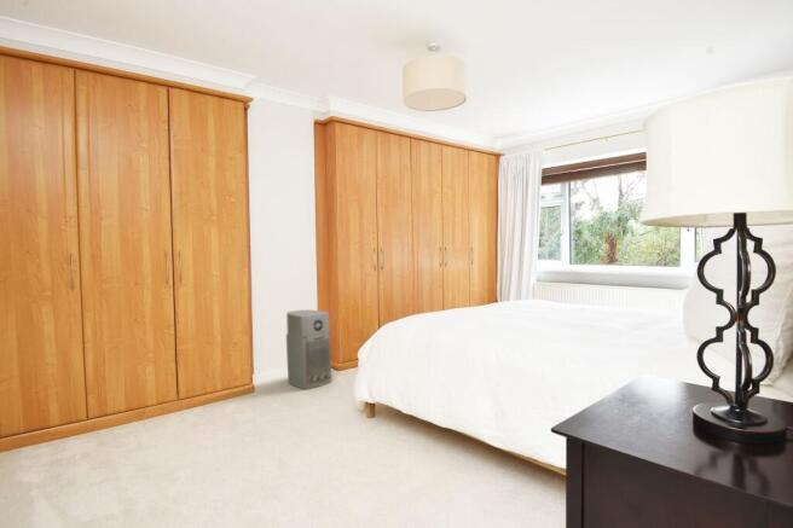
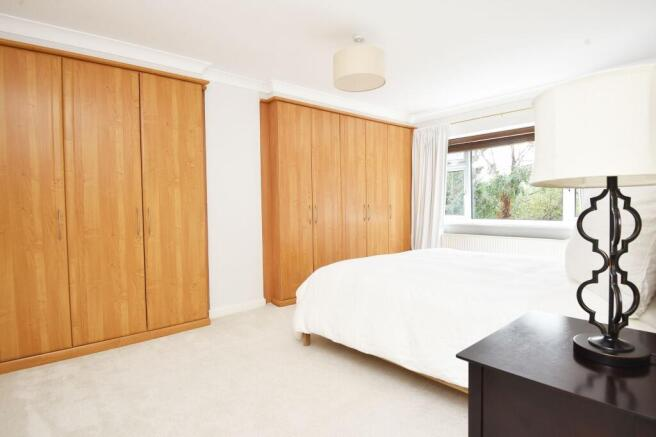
- air purifier (307, 347)
